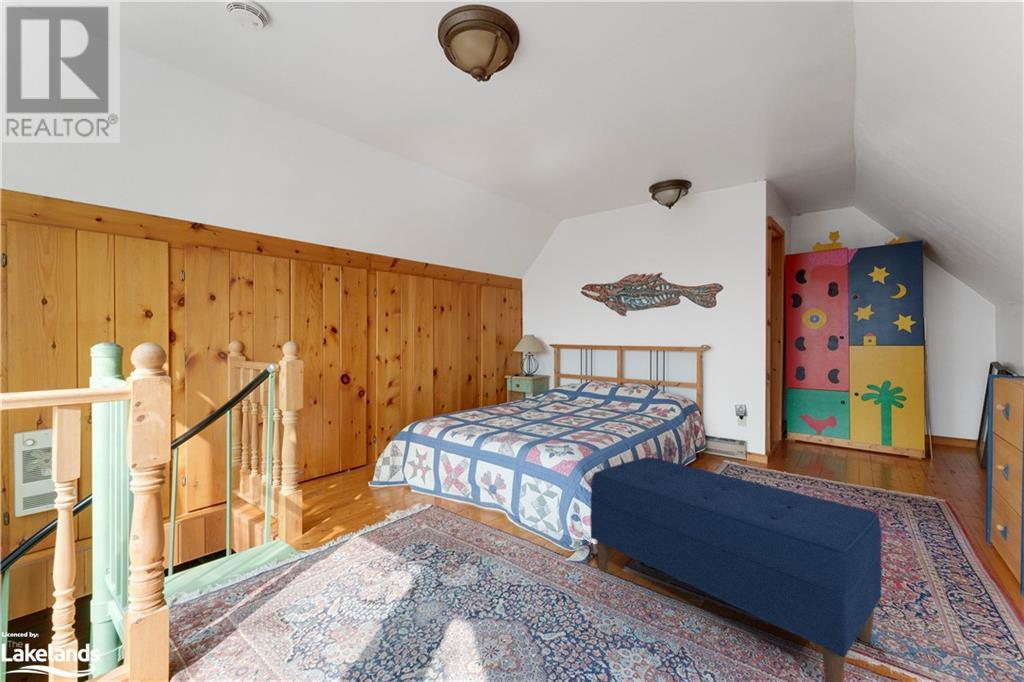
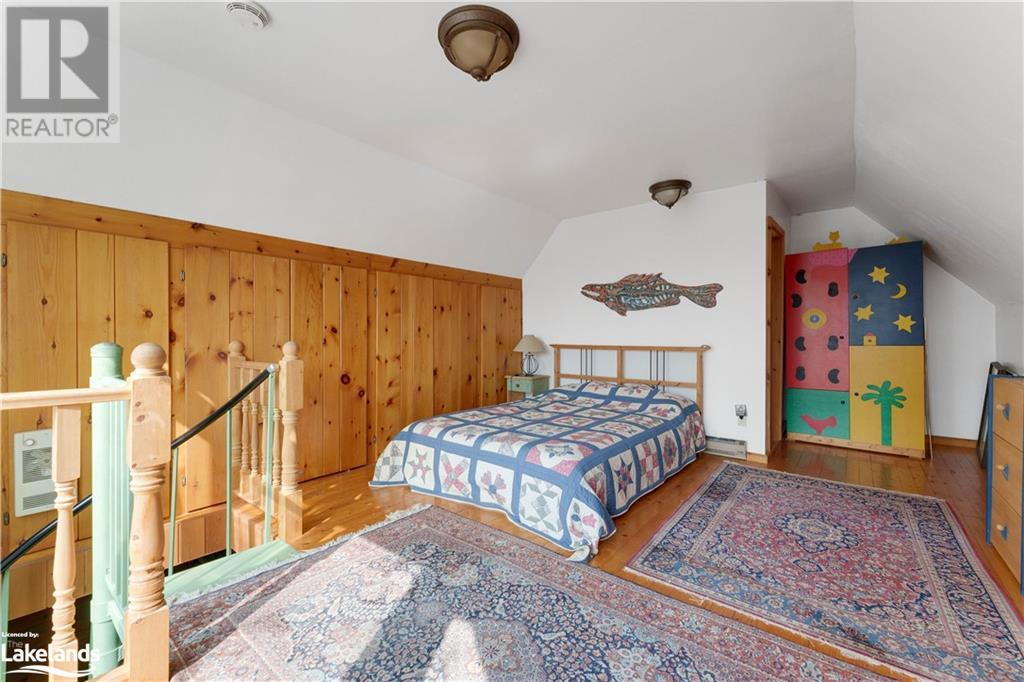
- bench (716, 544)
